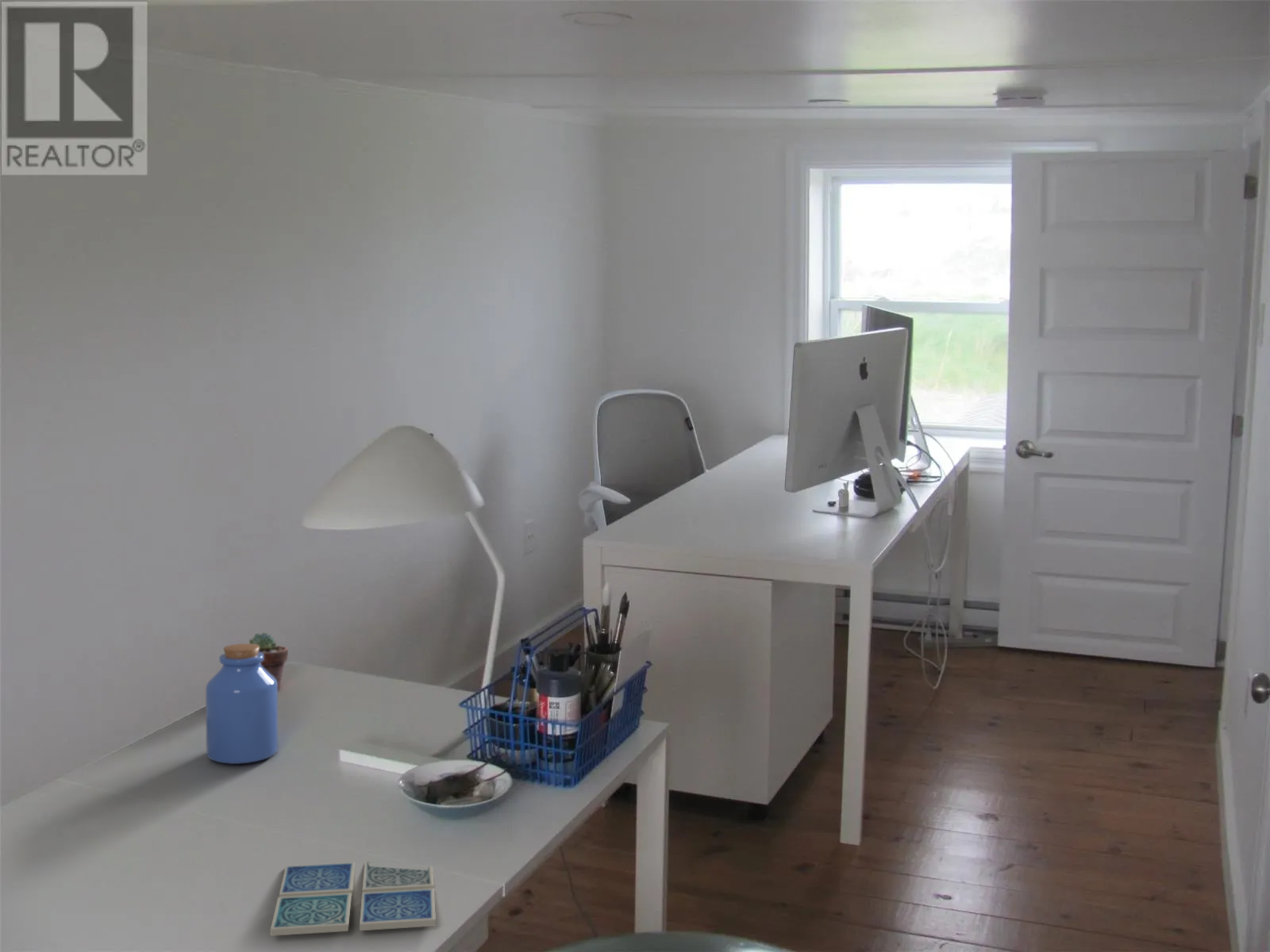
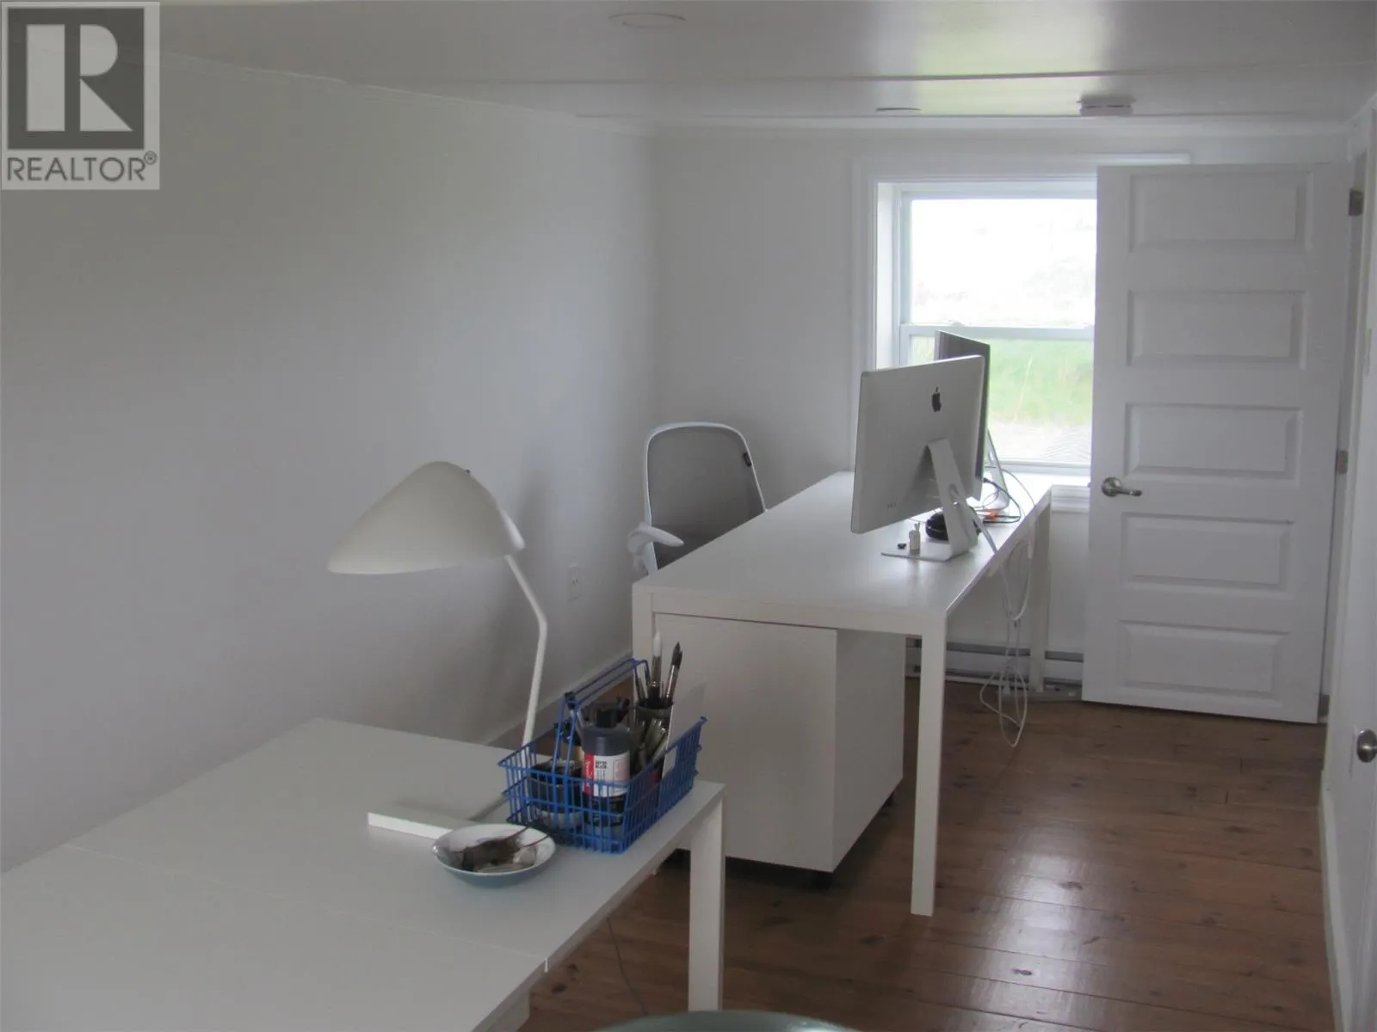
- jar (241, 700)
- drink coaster (352, 894)
- potted succulent (265, 661)
